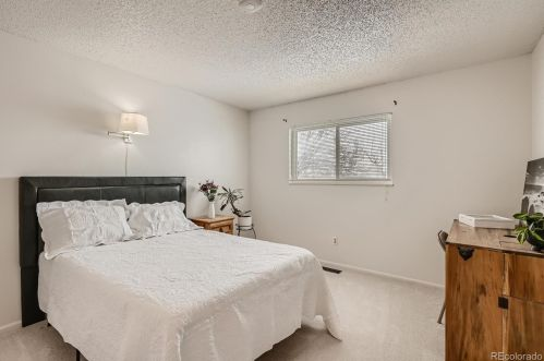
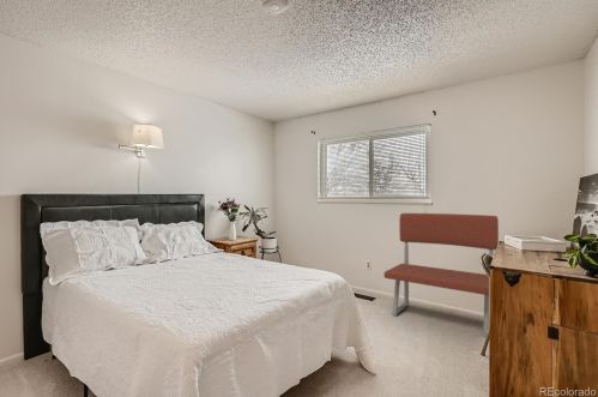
+ bench (440, 269)
